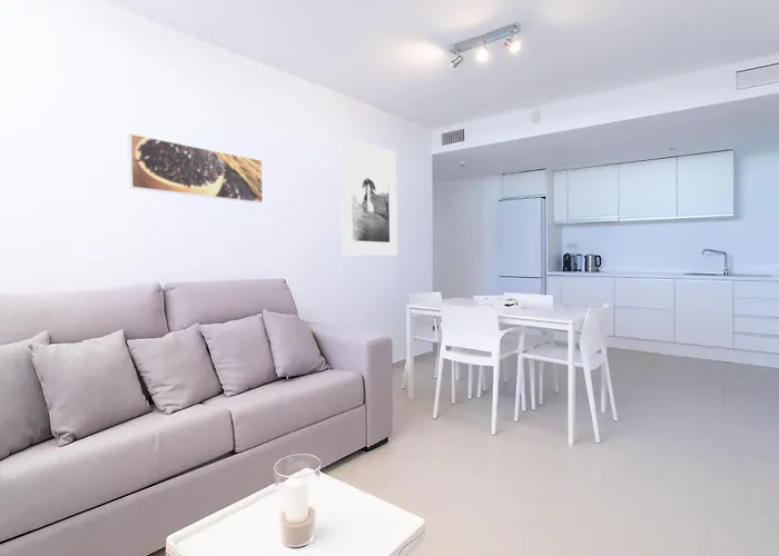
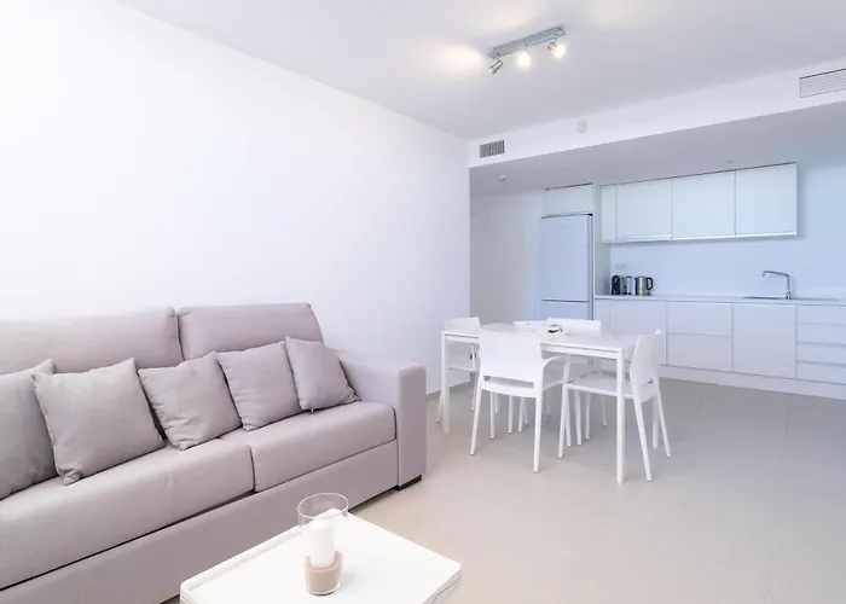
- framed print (371, 199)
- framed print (203, 172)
